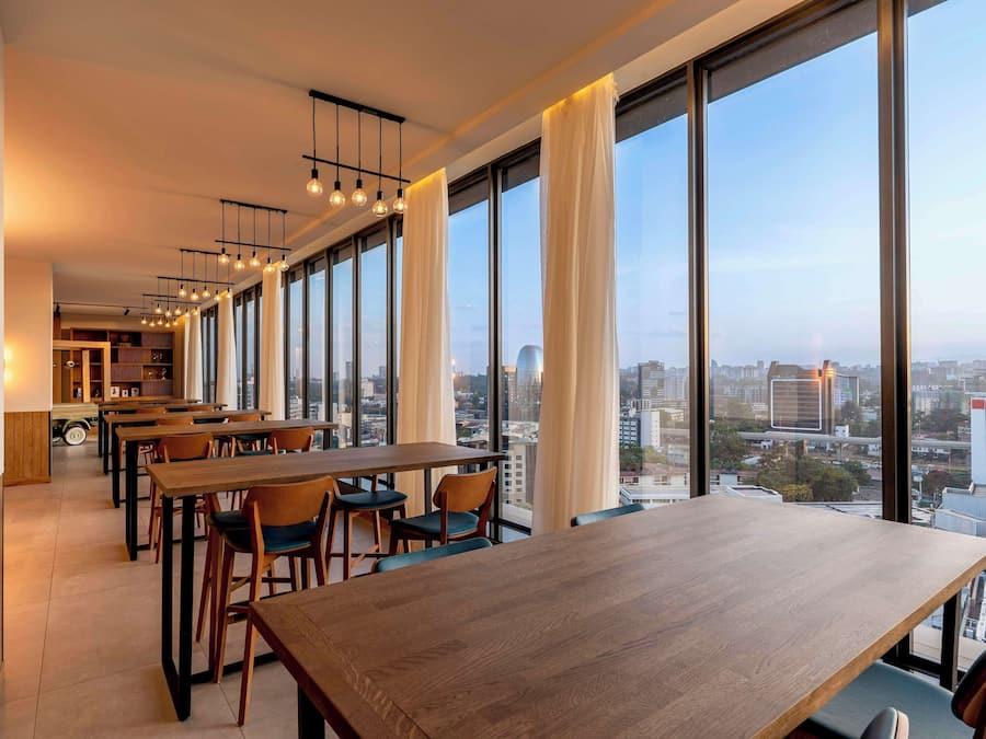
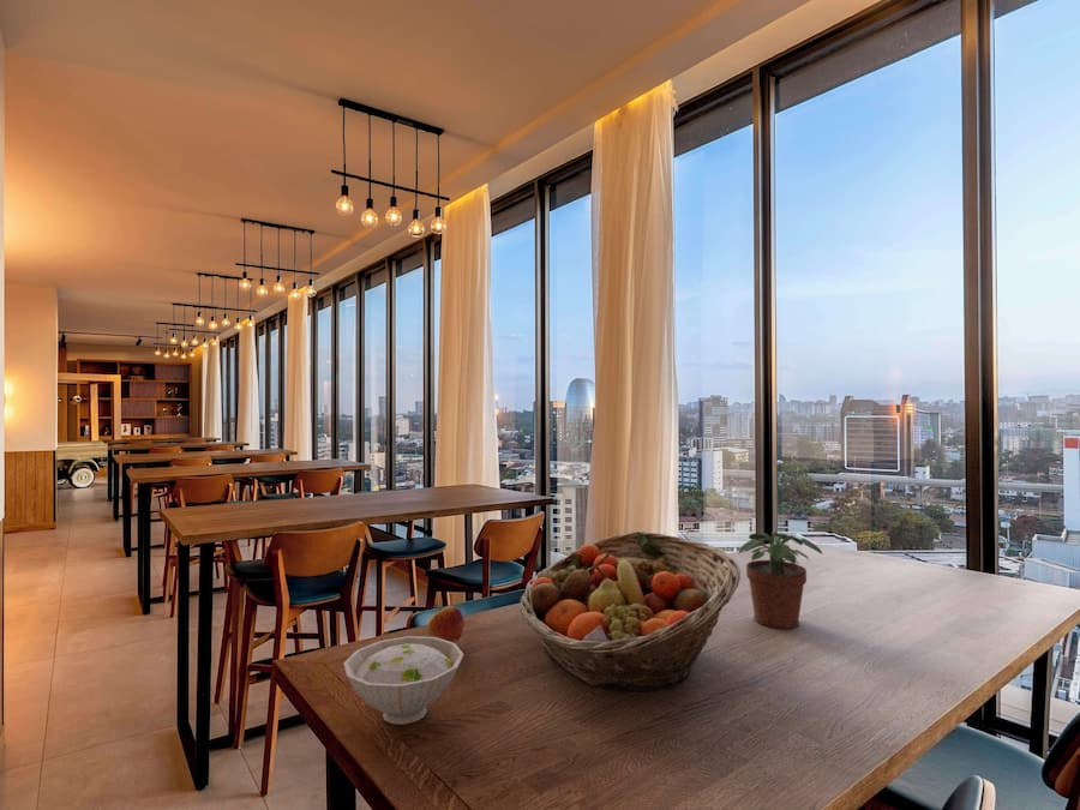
+ potted plant (778, 578)
+ bowl (404, 682)
+ fruit basket (624, 600)
+ apple (445, 625)
